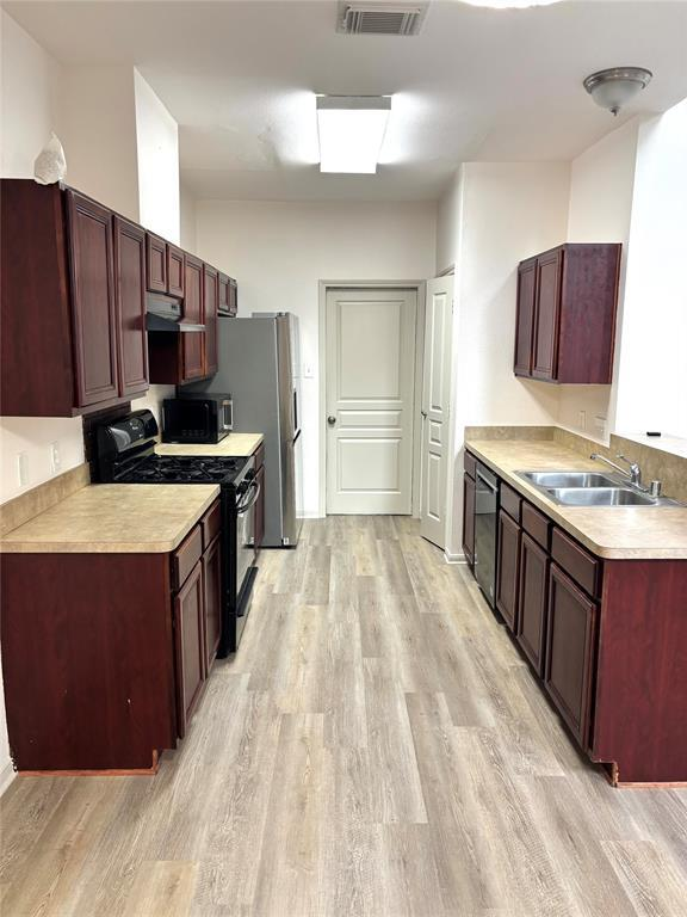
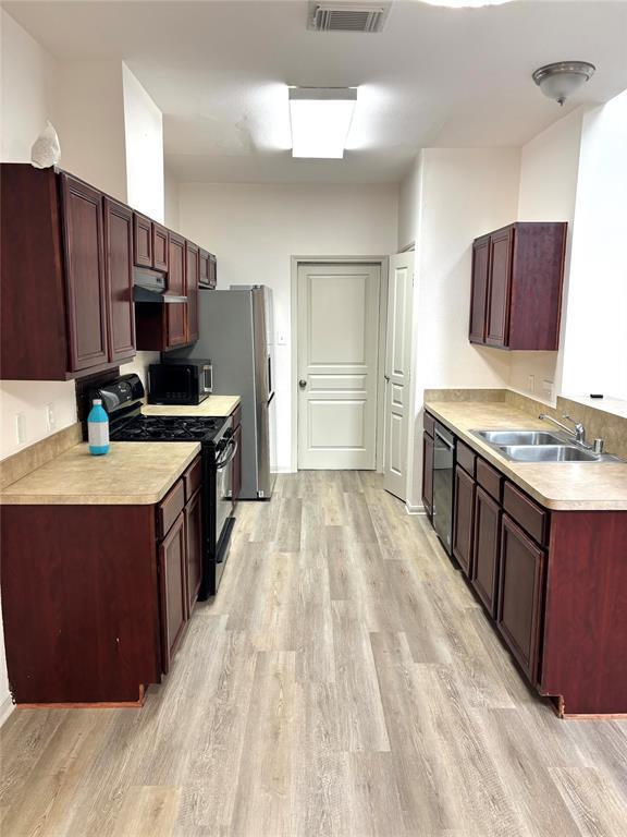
+ water bottle (98, 426)
